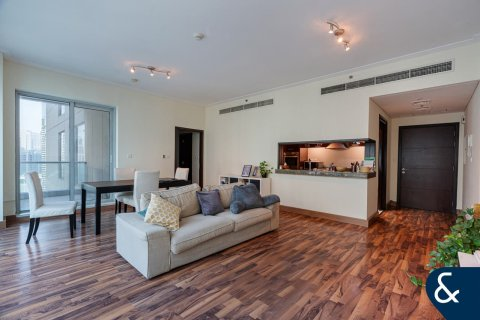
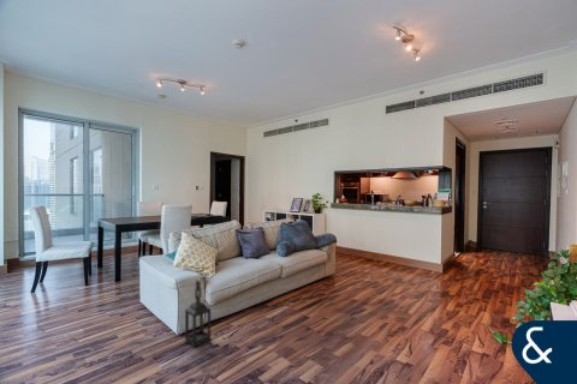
+ lantern (197, 310)
